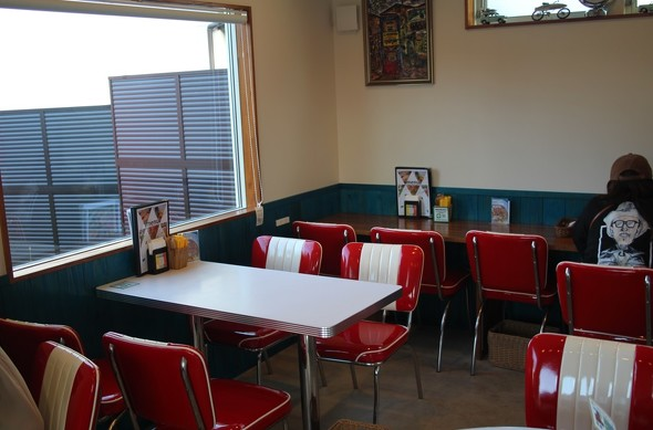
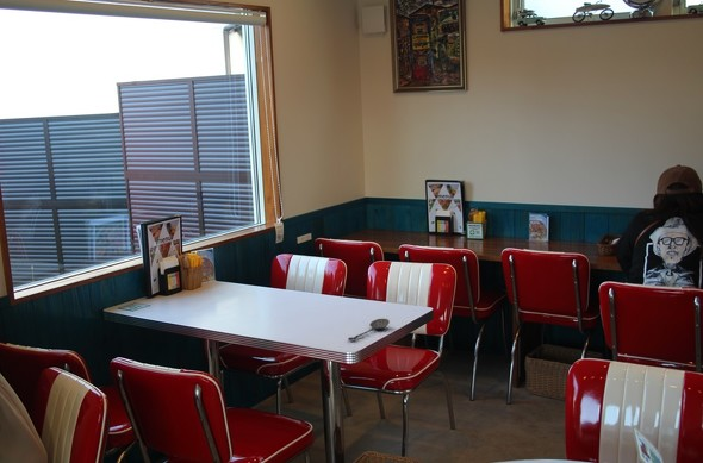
+ spoon (367, 331)
